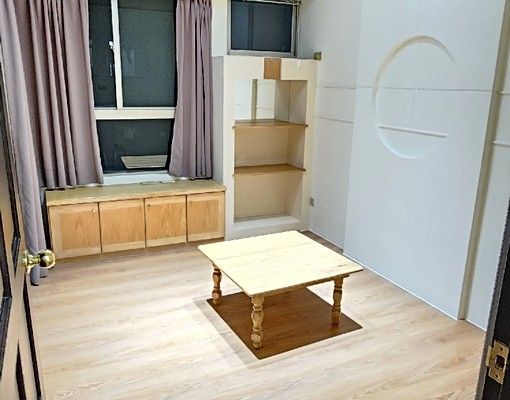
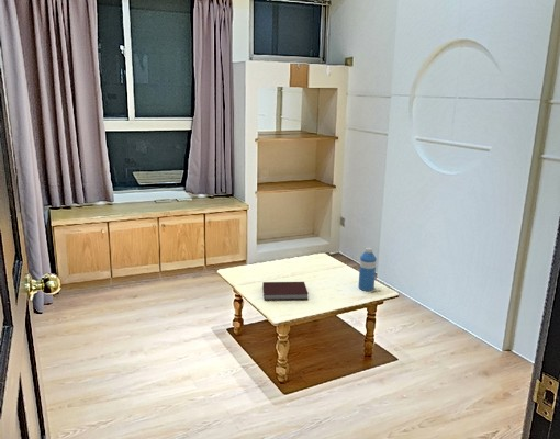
+ water bottle (367, 268)
+ notebook (284, 290)
